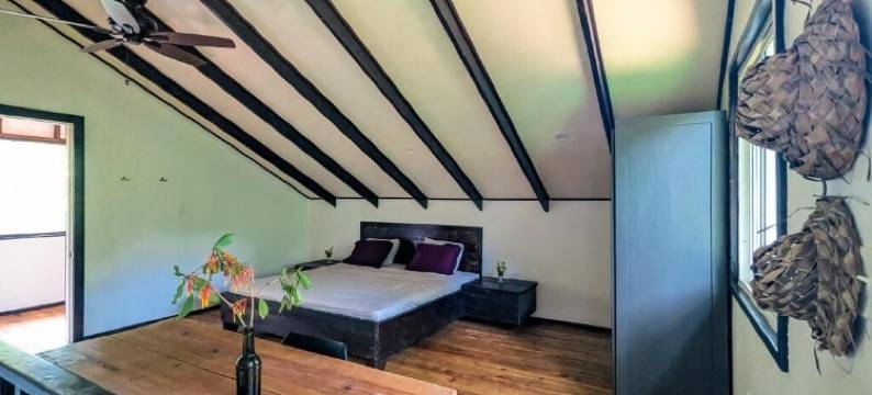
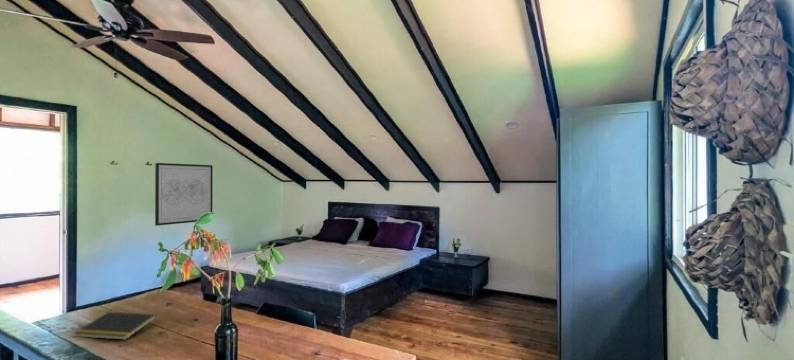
+ wall art (185, 193)
+ notepad (116, 324)
